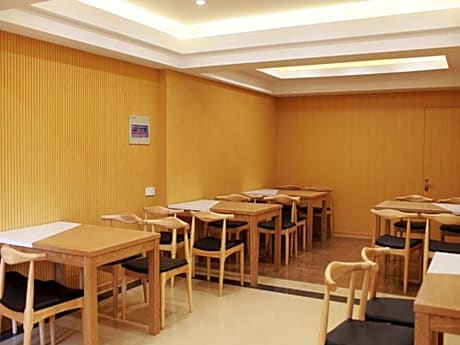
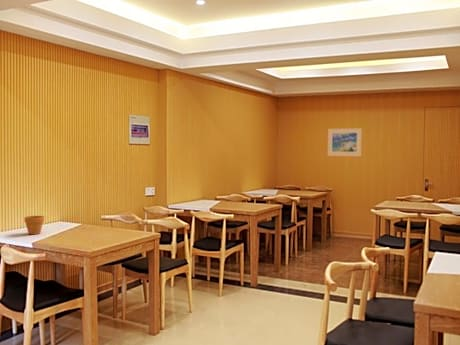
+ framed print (344, 142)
+ flower pot (34, 225)
